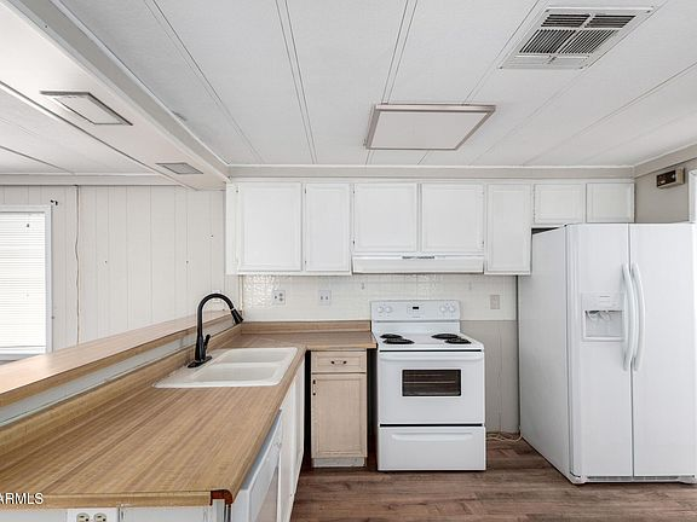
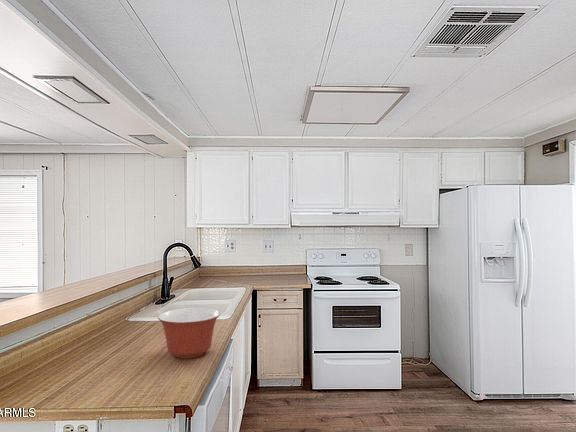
+ mixing bowl (189, 333)
